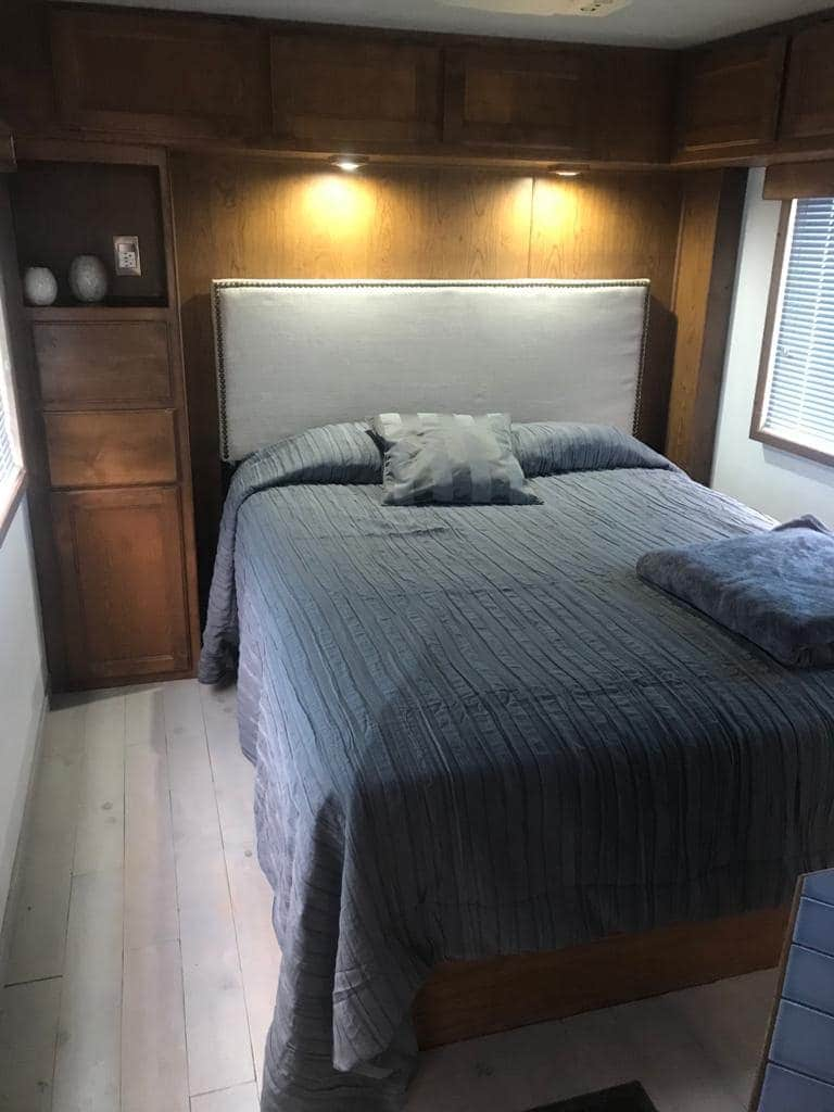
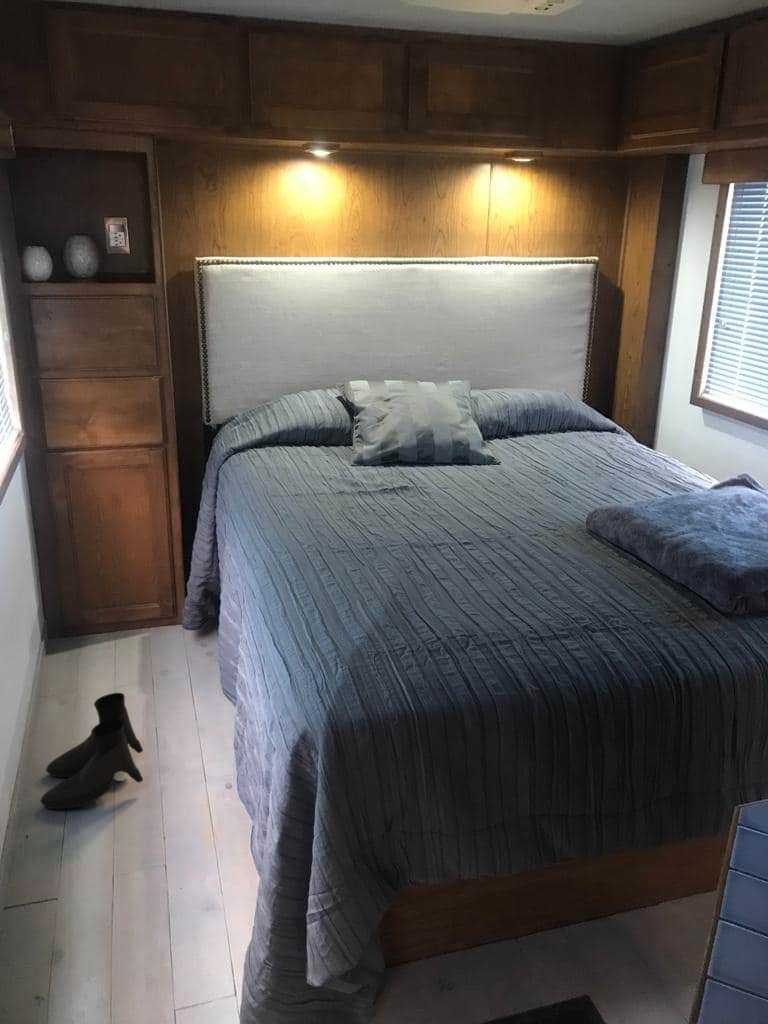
+ boots (90, 746)
